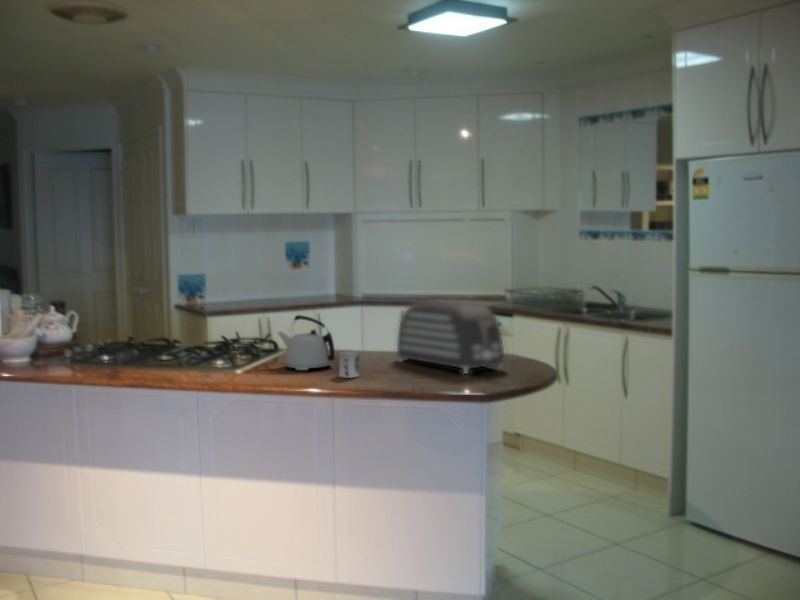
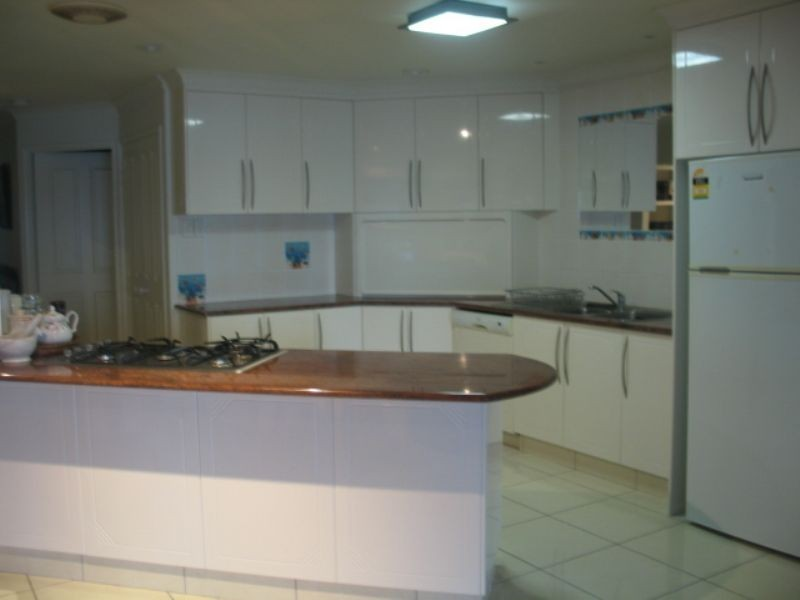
- toaster (451, 333)
- kettle (305, 340)
- cup (348, 365)
